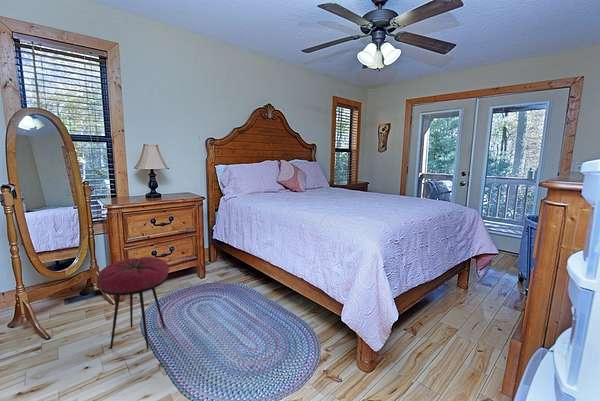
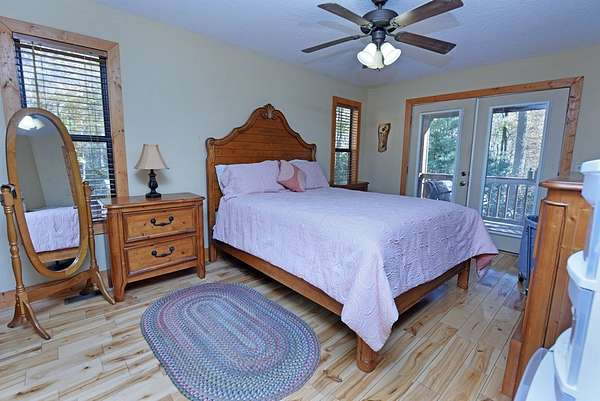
- stool (140, 301)
